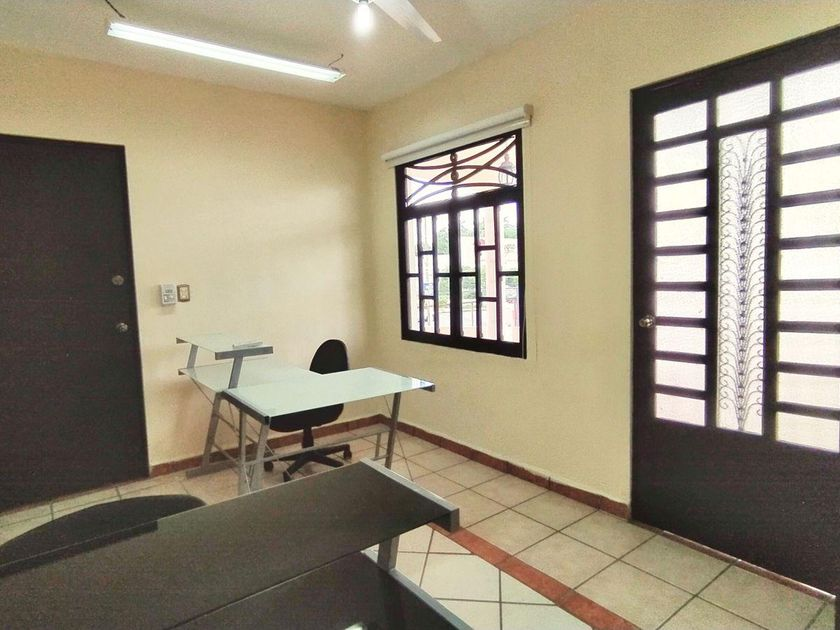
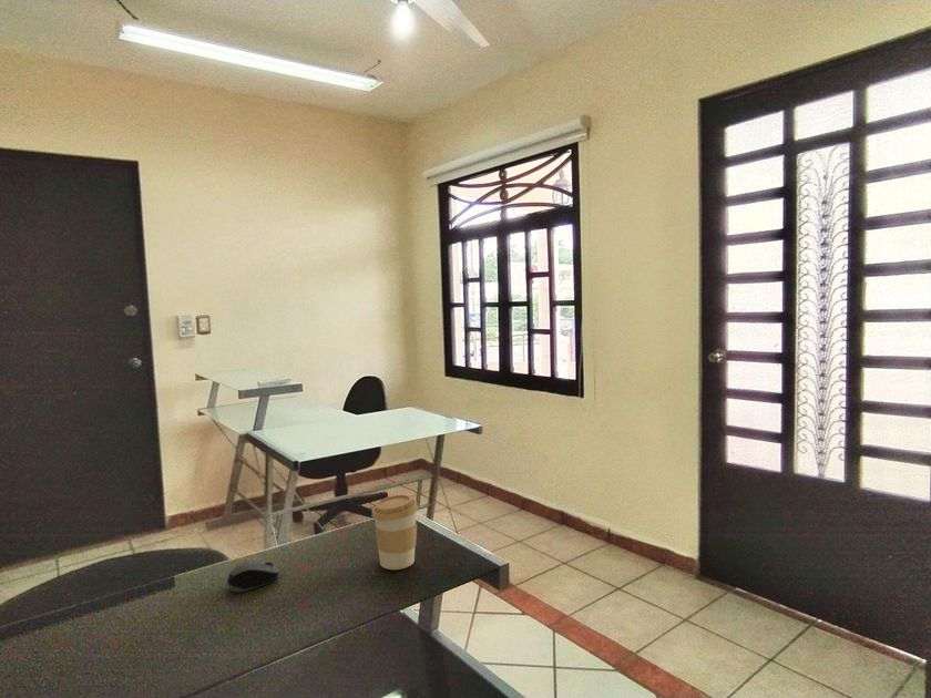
+ coffee cup (396, 530)
+ computer mouse (253, 572)
